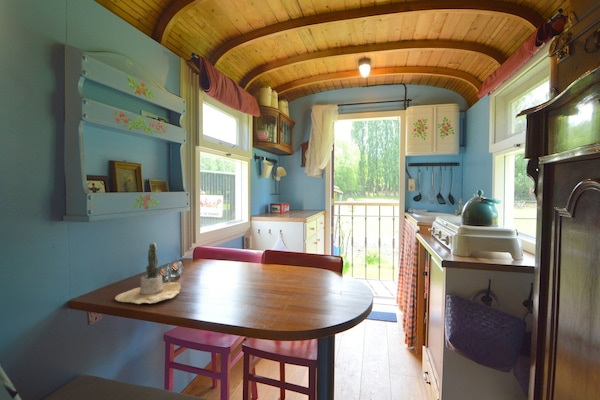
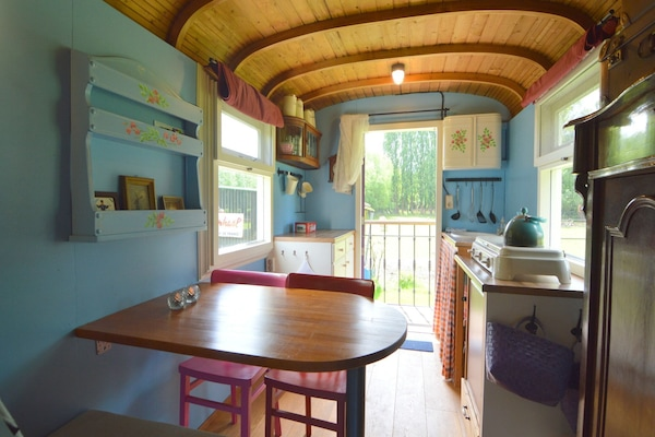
- potted cactus (156, 267)
